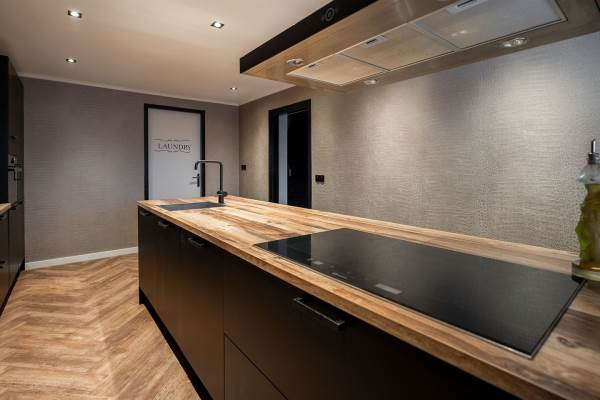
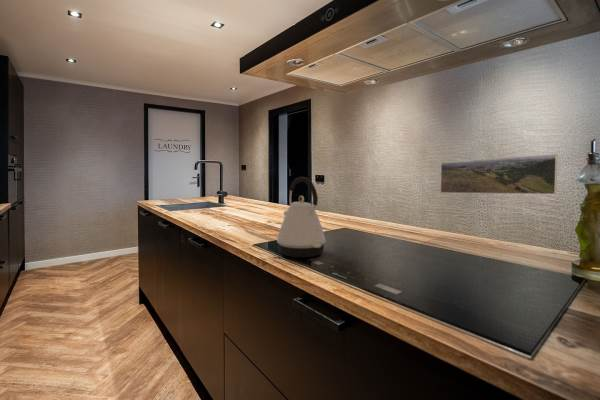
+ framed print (491, 176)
+ kettle (300, 215)
